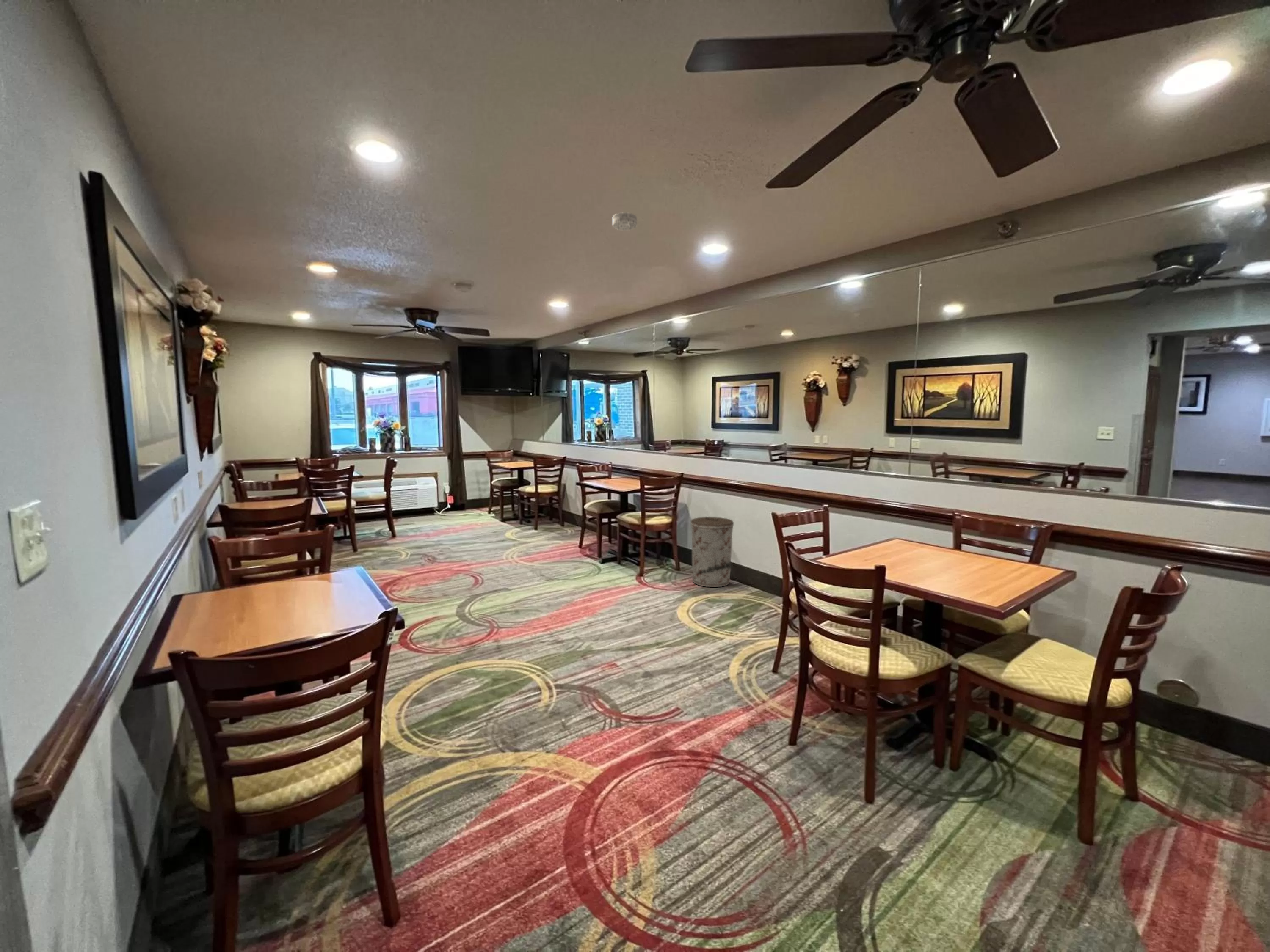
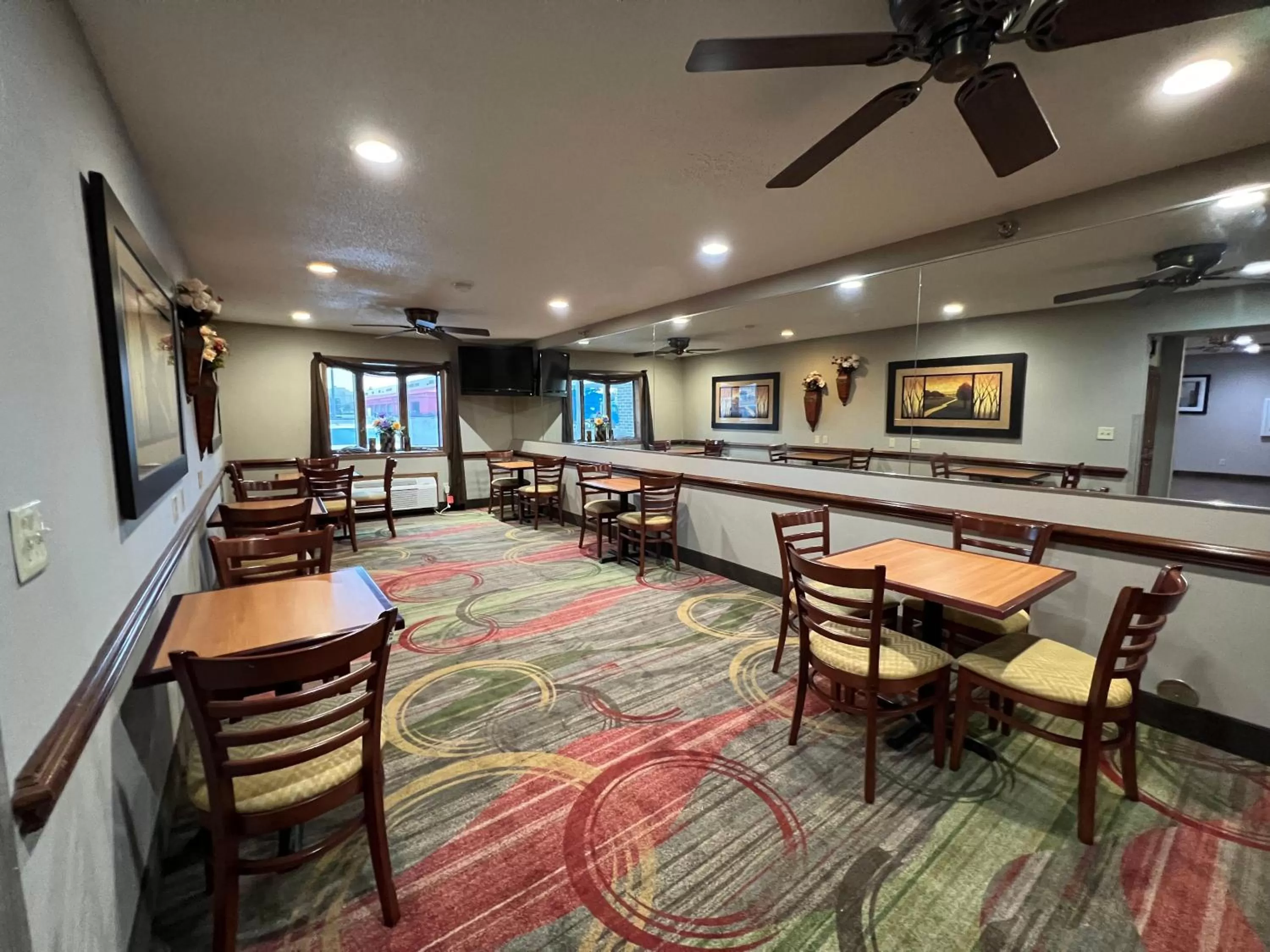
- smoke detector (624, 221)
- trash can (712, 550)
